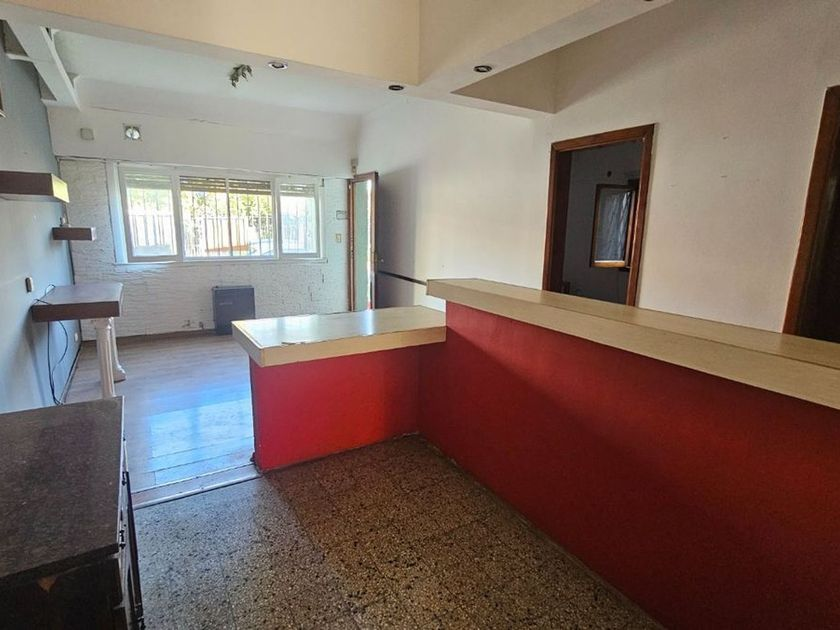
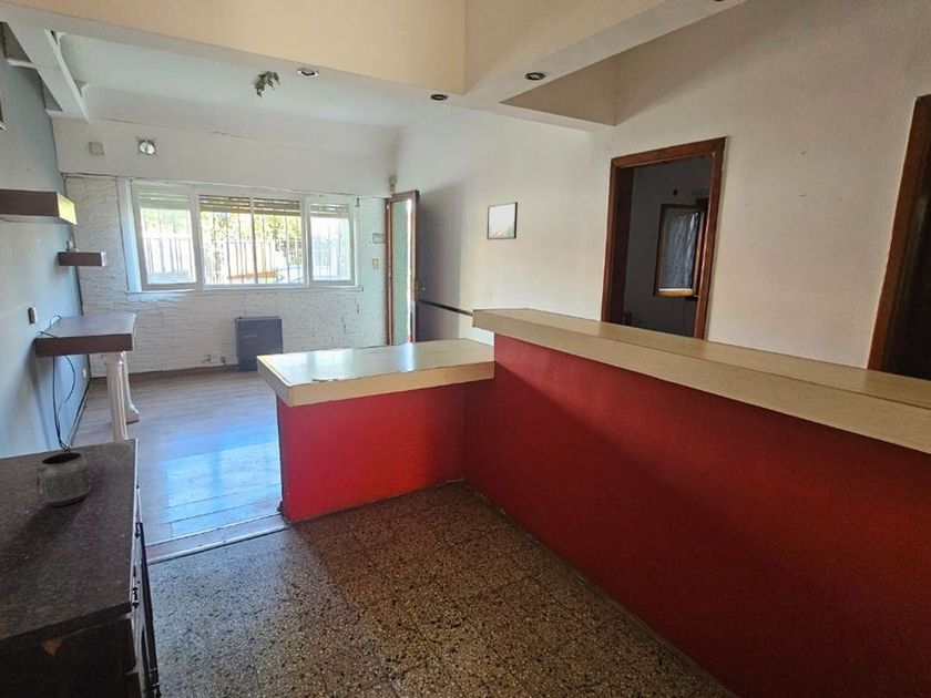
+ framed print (501, 222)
+ mug (64, 475)
